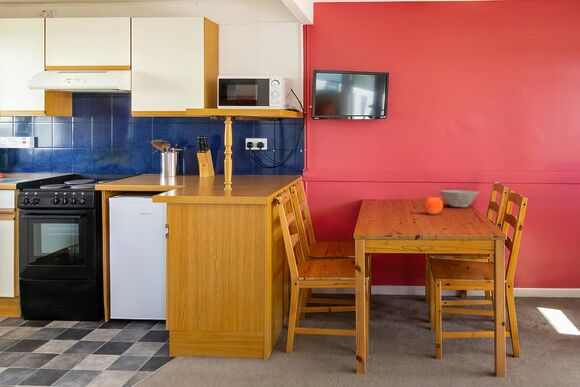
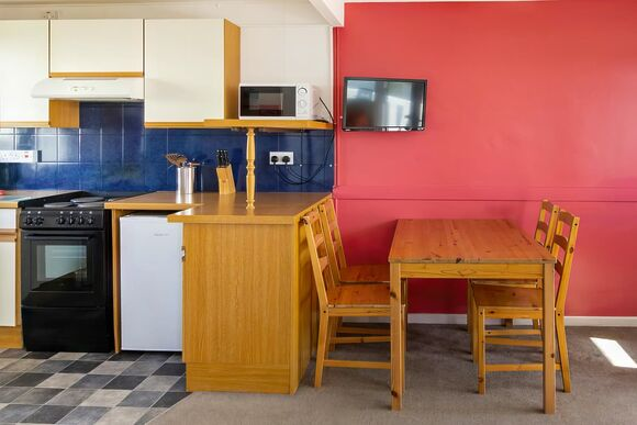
- fruit (433, 205)
- bowl (459, 198)
